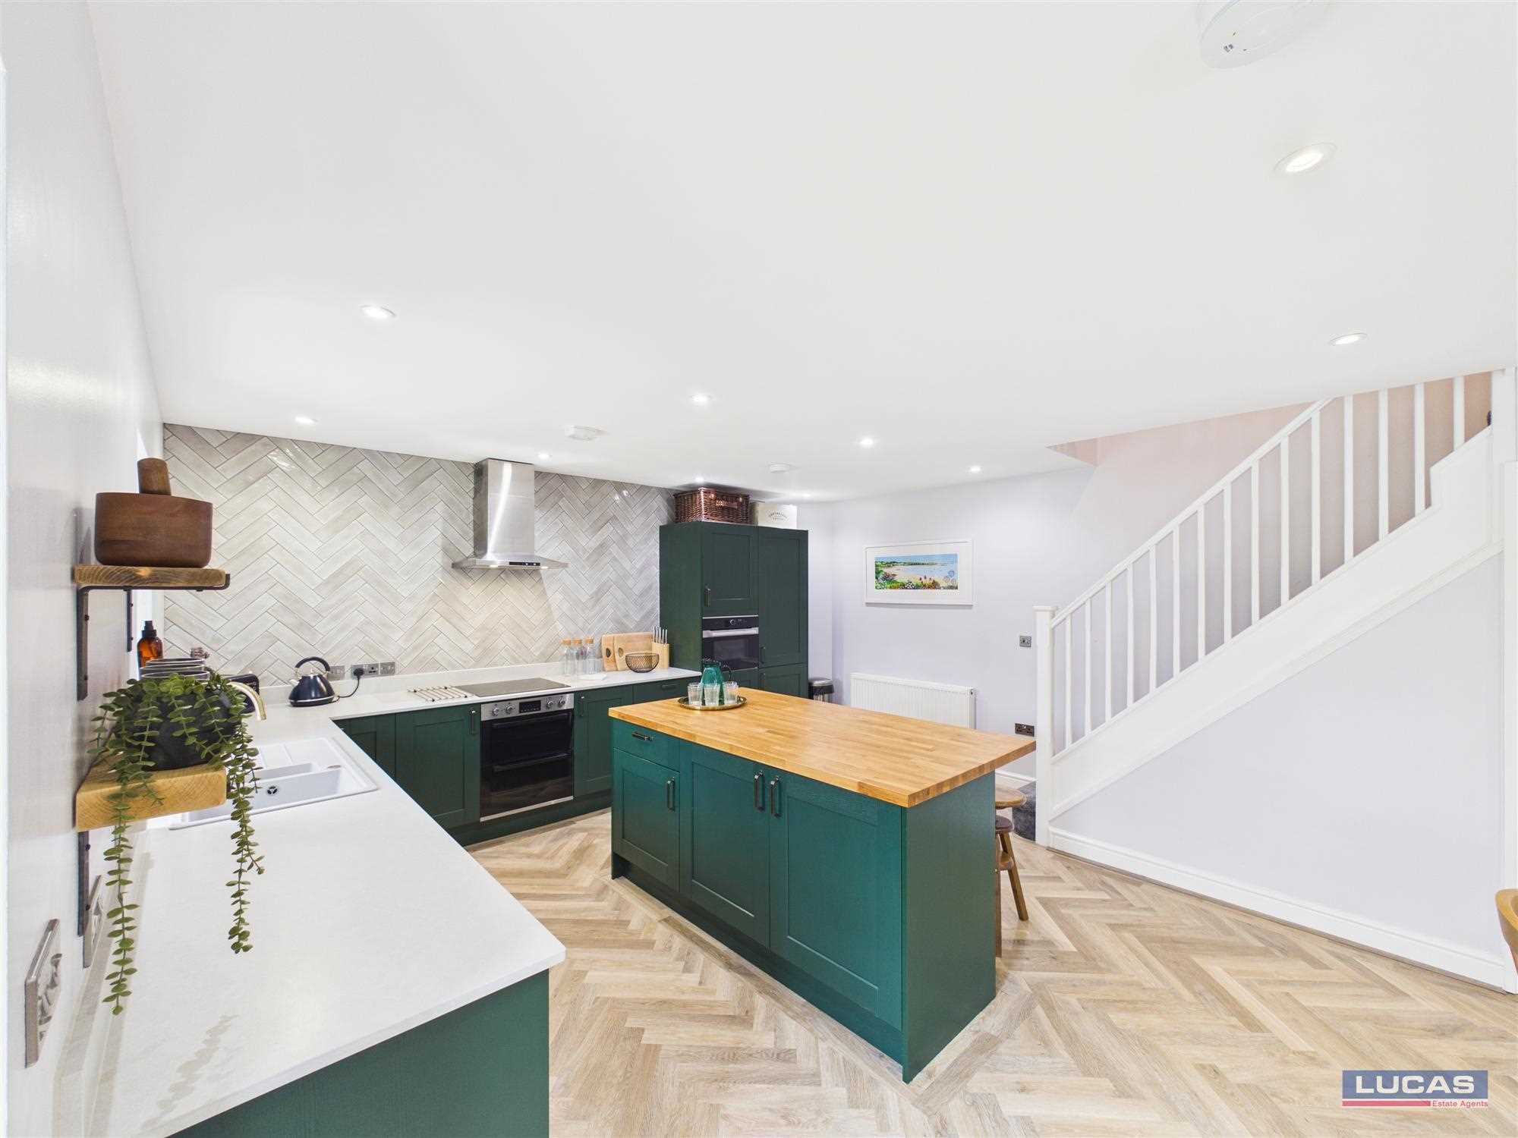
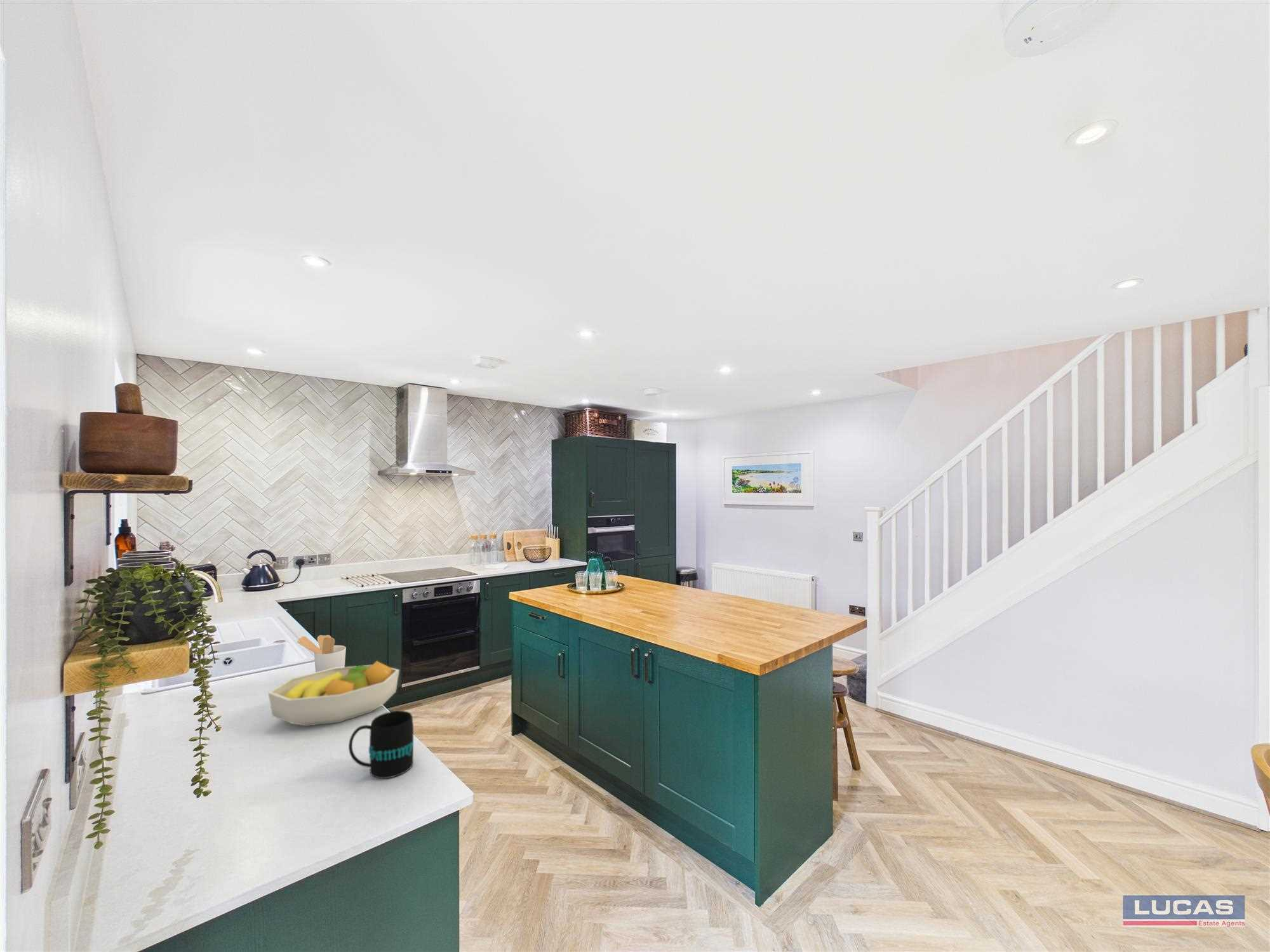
+ utensil holder (321, 659)
+ mug (382, 746)
+ fruit bowl (337, 689)
